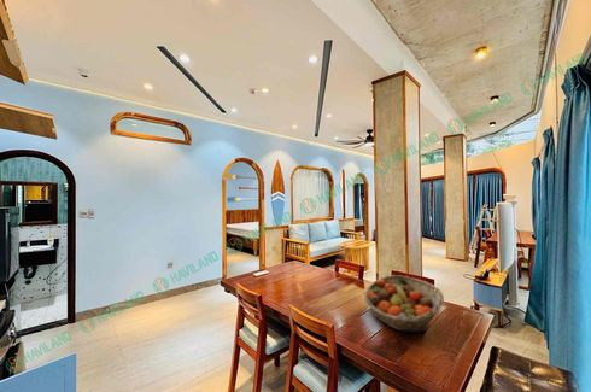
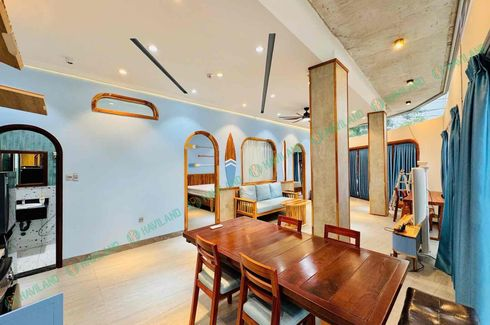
- fruit basket (400, 300)
